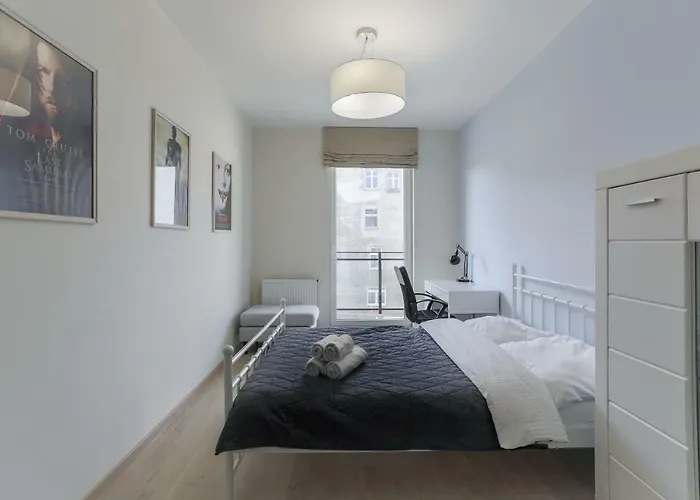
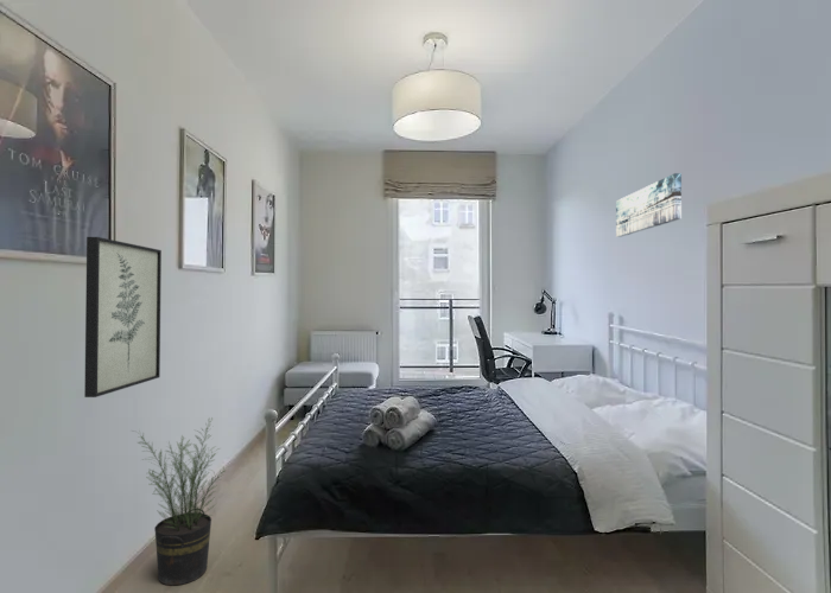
+ wall art (127, 314)
+ potted plant (178, 498)
+ wall art (645, 209)
